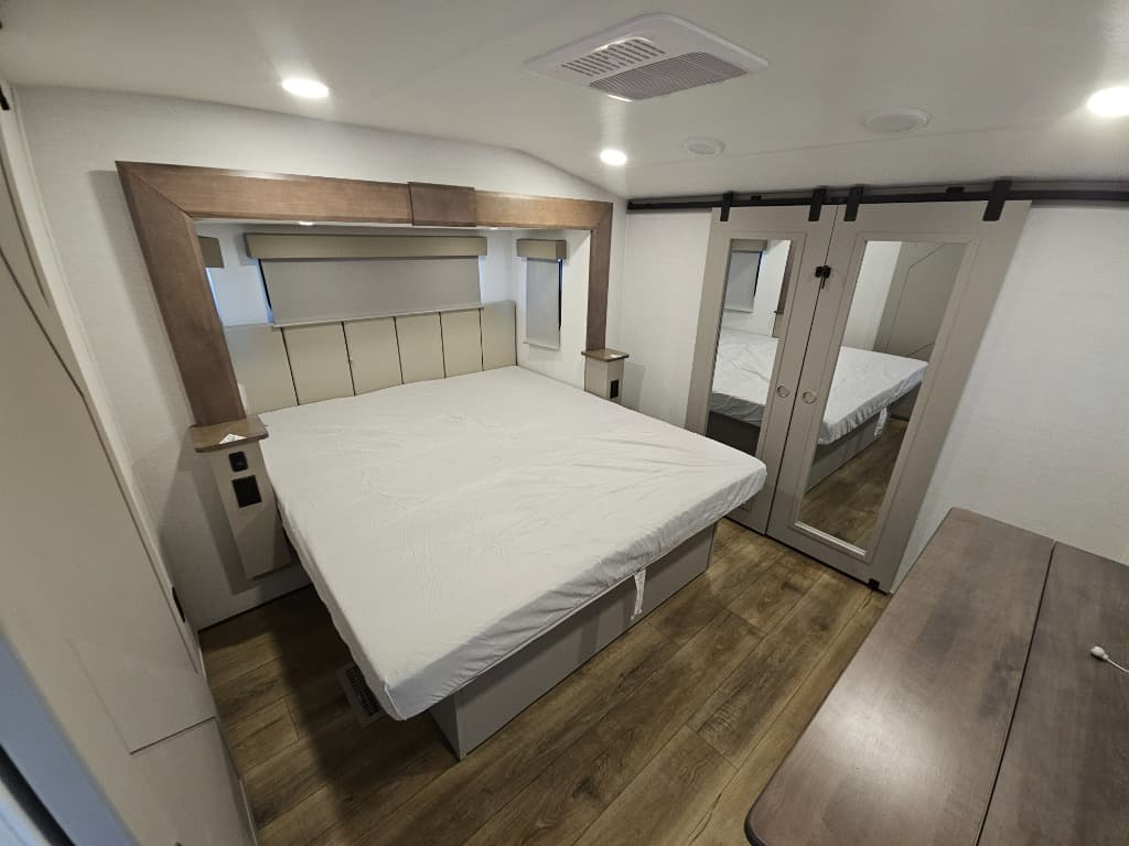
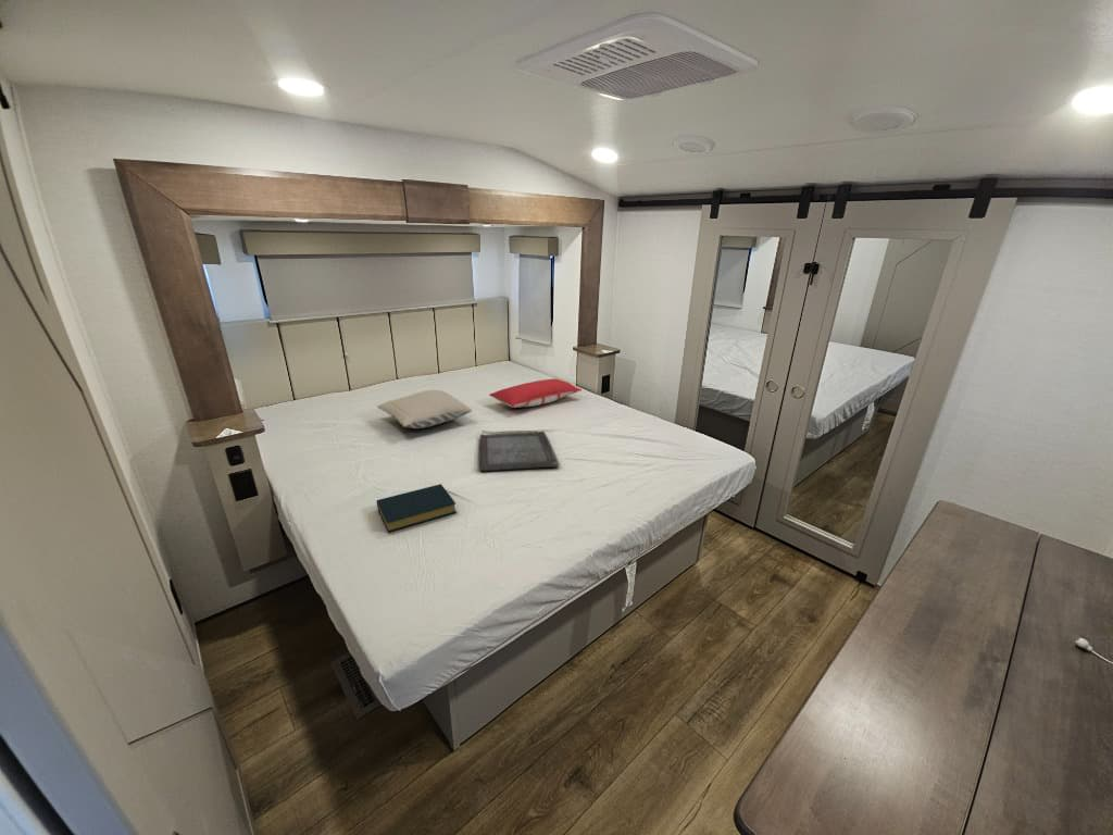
+ pillow (536, 392)
+ pillow (424, 409)
+ hardback book (416, 506)
+ serving tray (516, 449)
